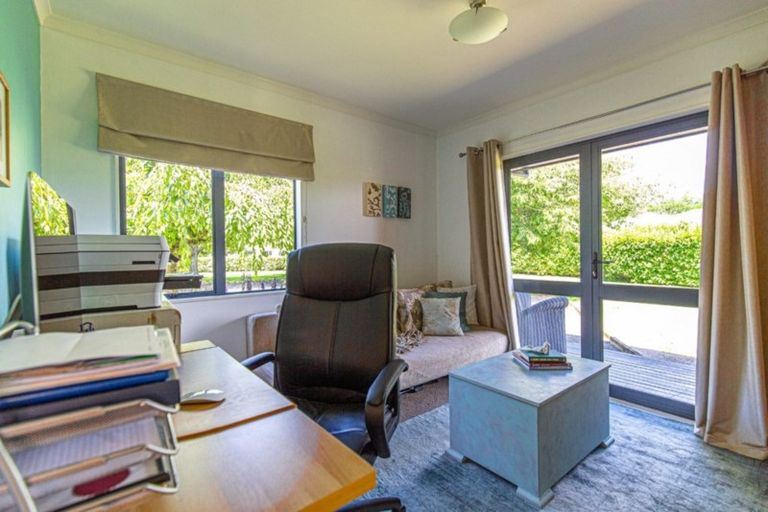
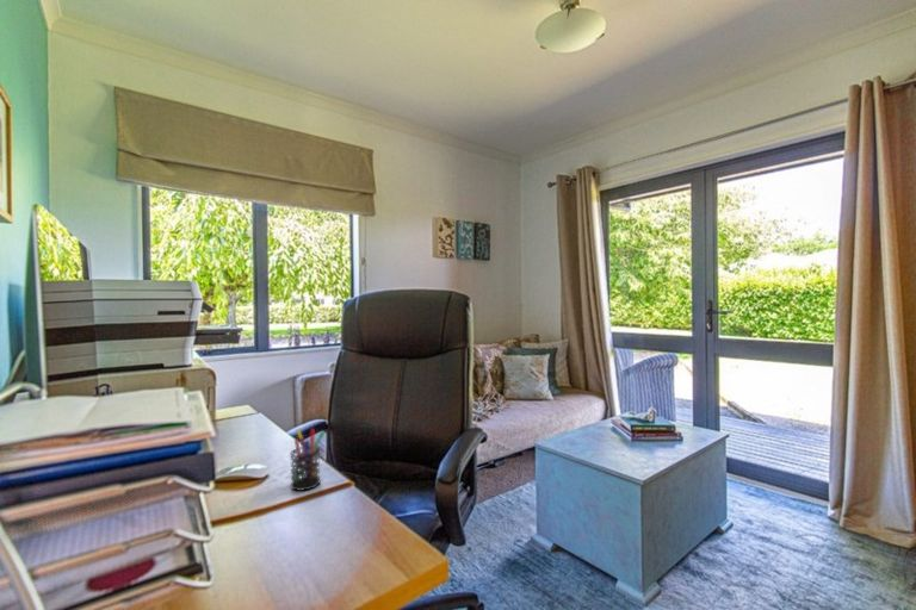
+ pen holder (309, 454)
